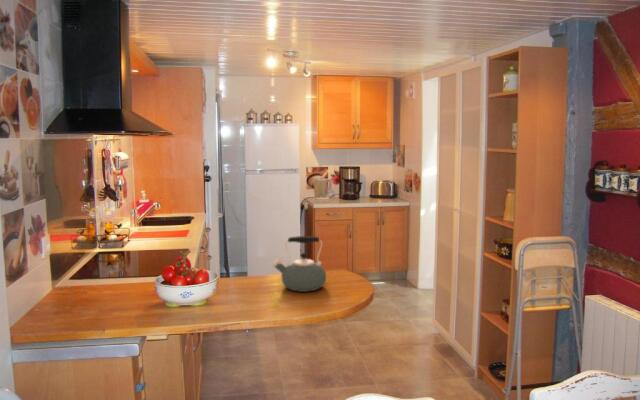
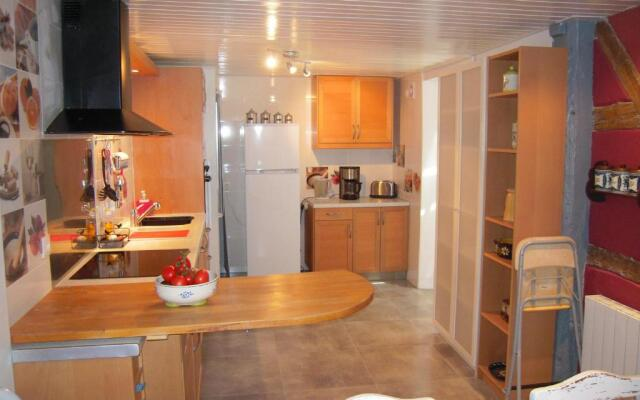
- kettle (299, 262)
